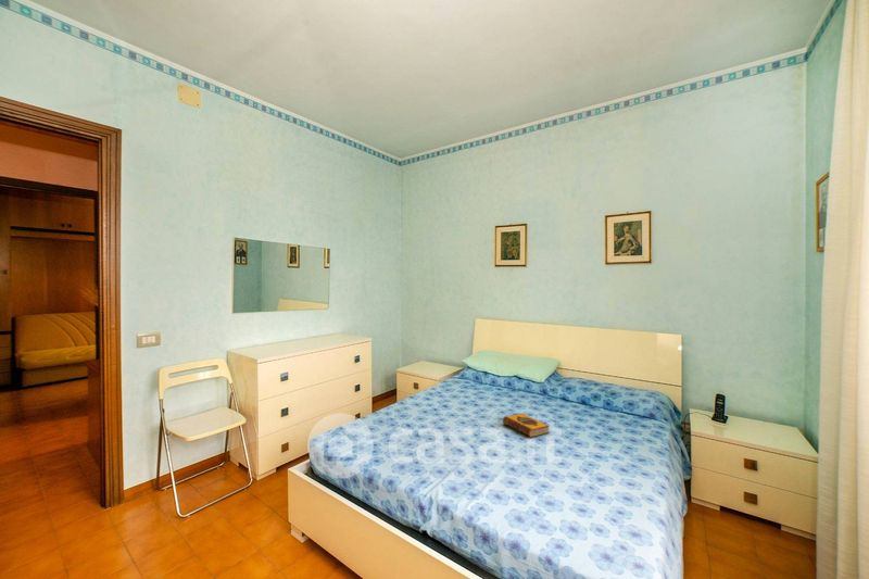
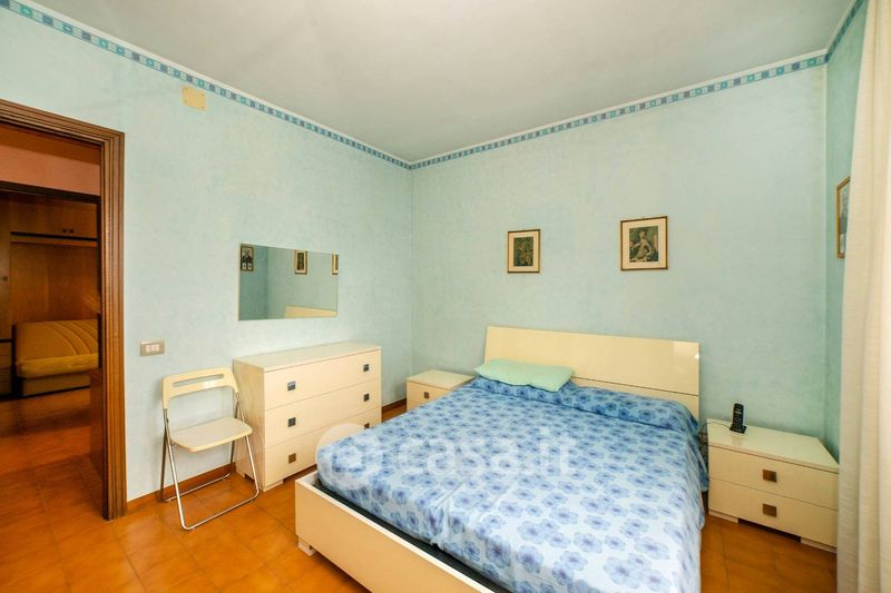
- hardback book (525, 424)
